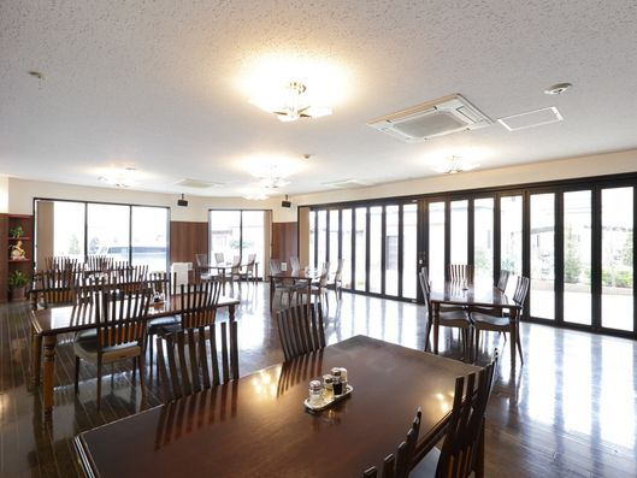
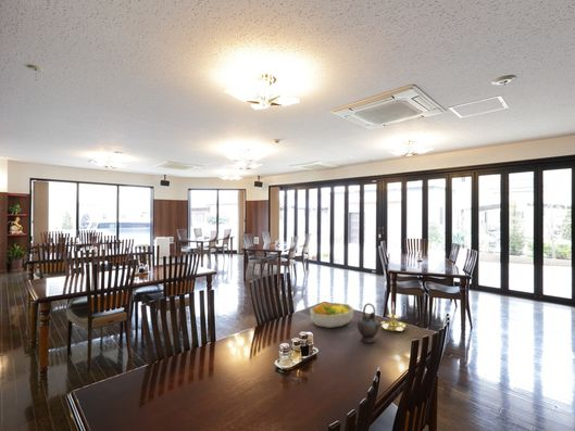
+ fruit bowl (332, 312)
+ candle holder (391, 315)
+ teapot (370, 322)
